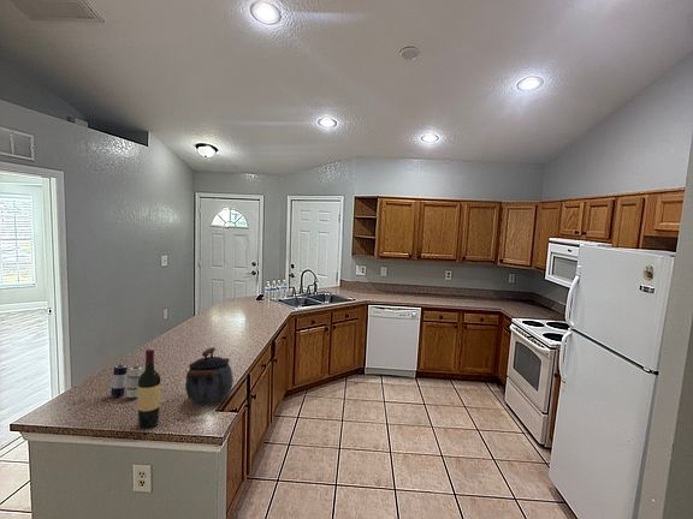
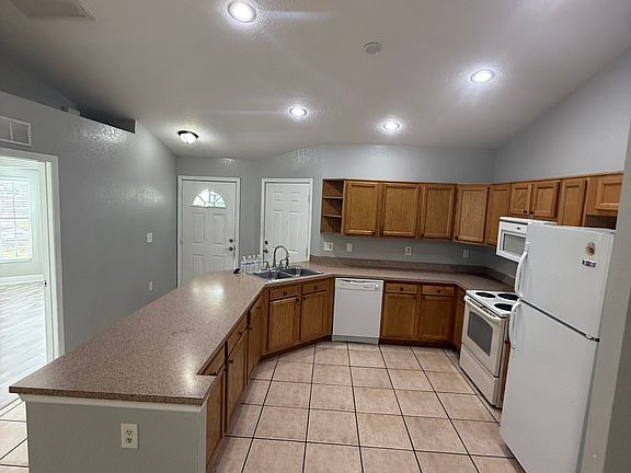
- wine bottle (148, 387)
- kettle (211, 374)
- candle (118, 381)
